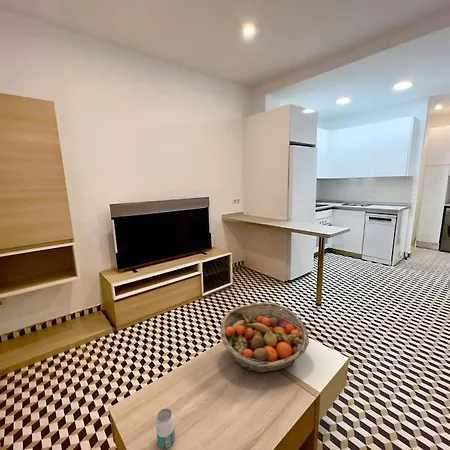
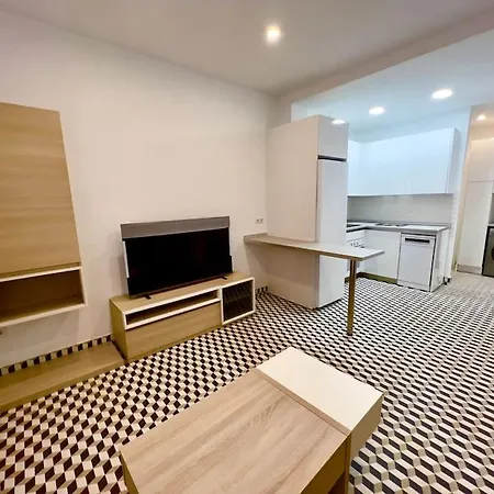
- fruit basket (263, 335)
- beverage can (165, 428)
